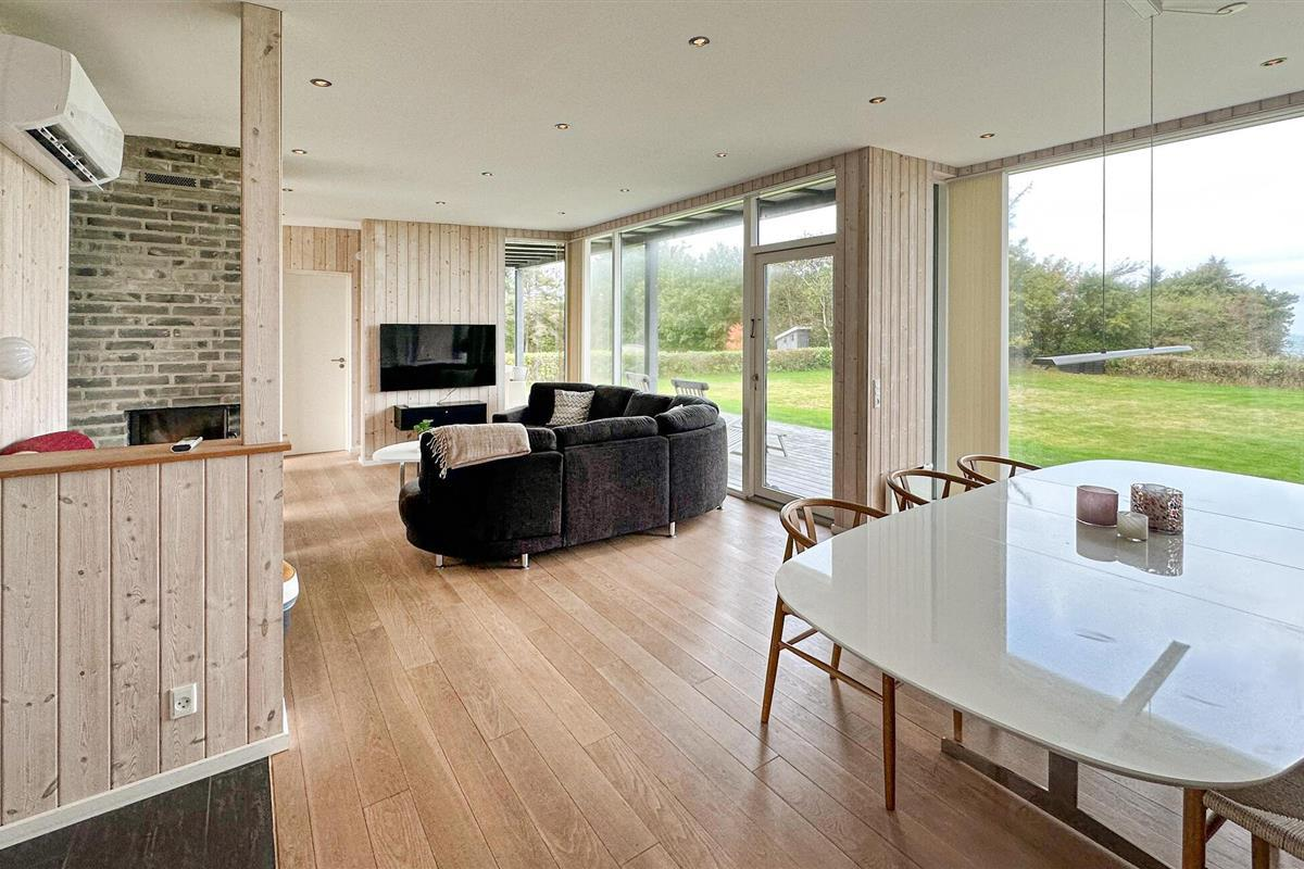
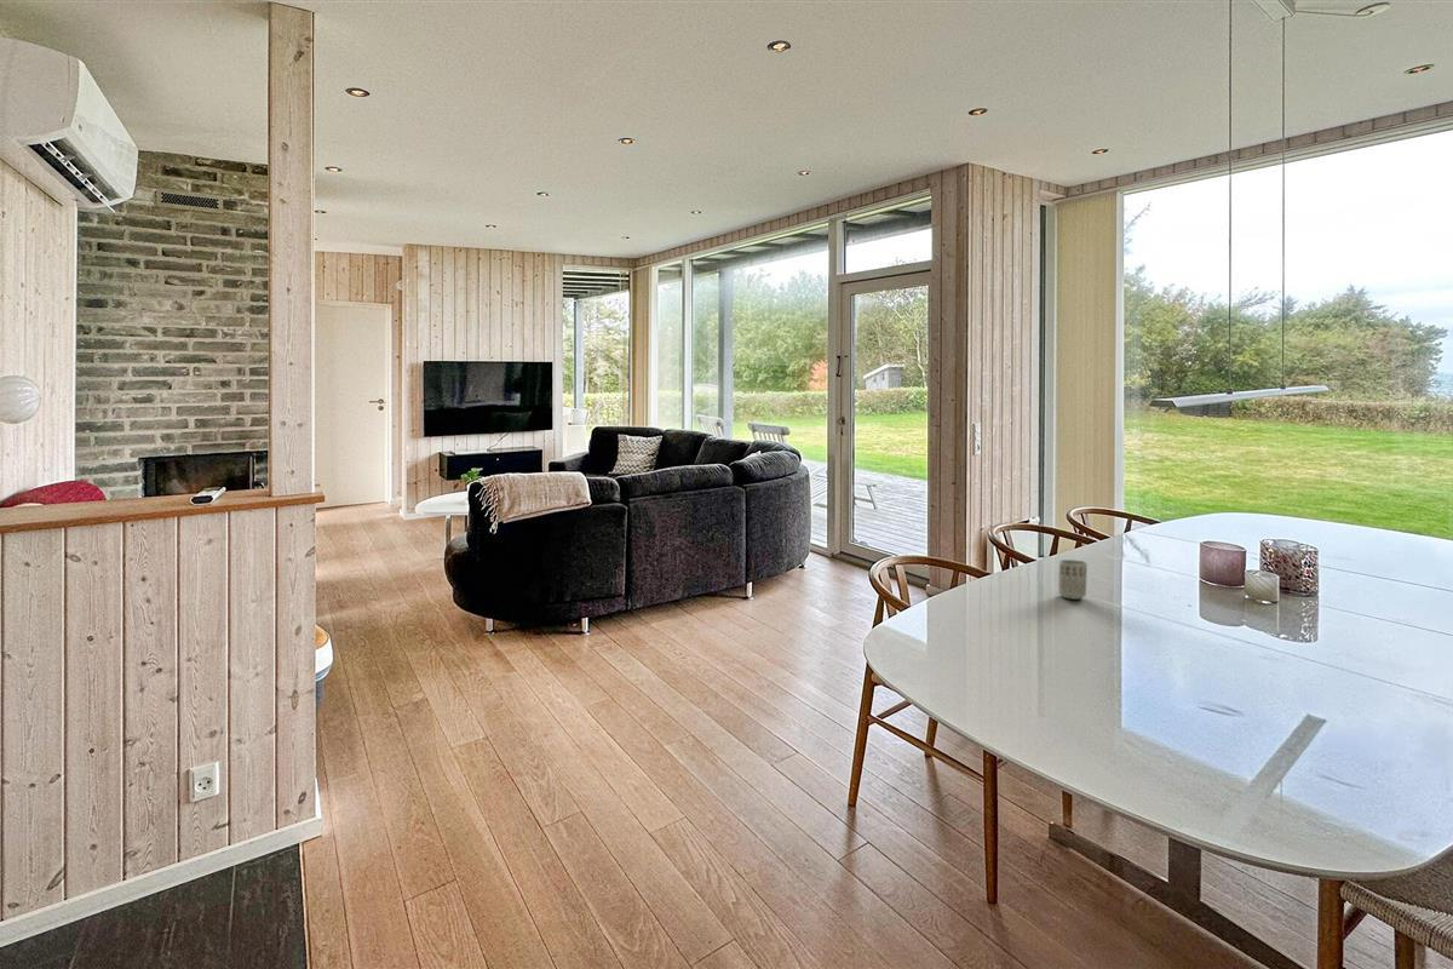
+ cup (1072, 579)
